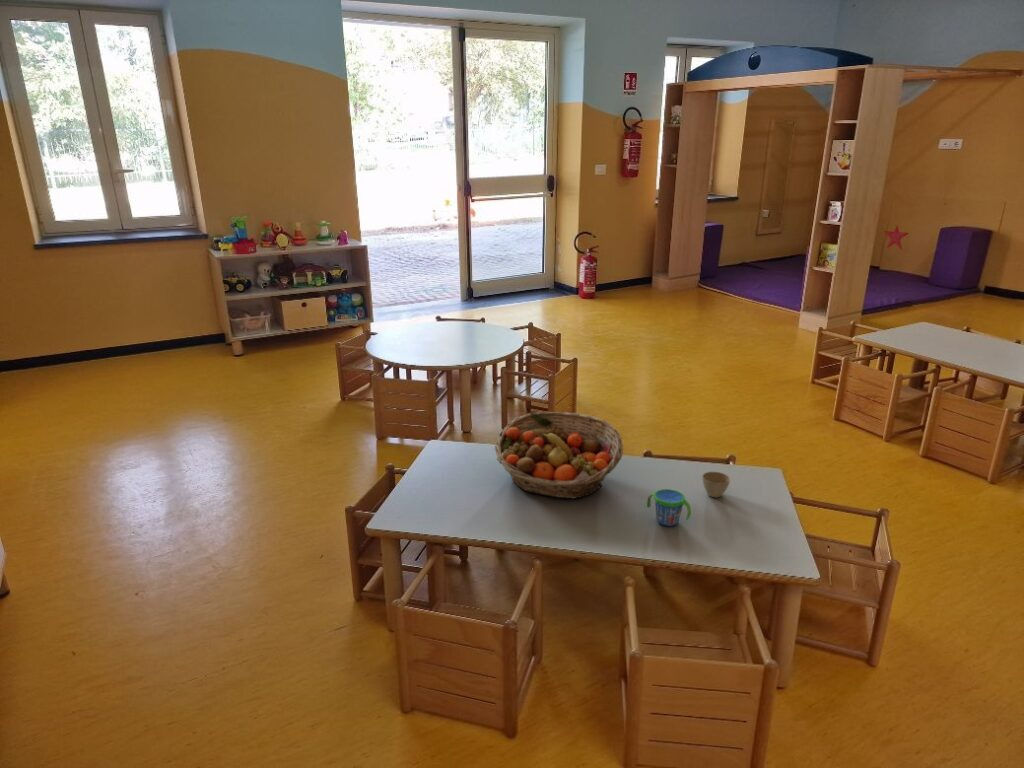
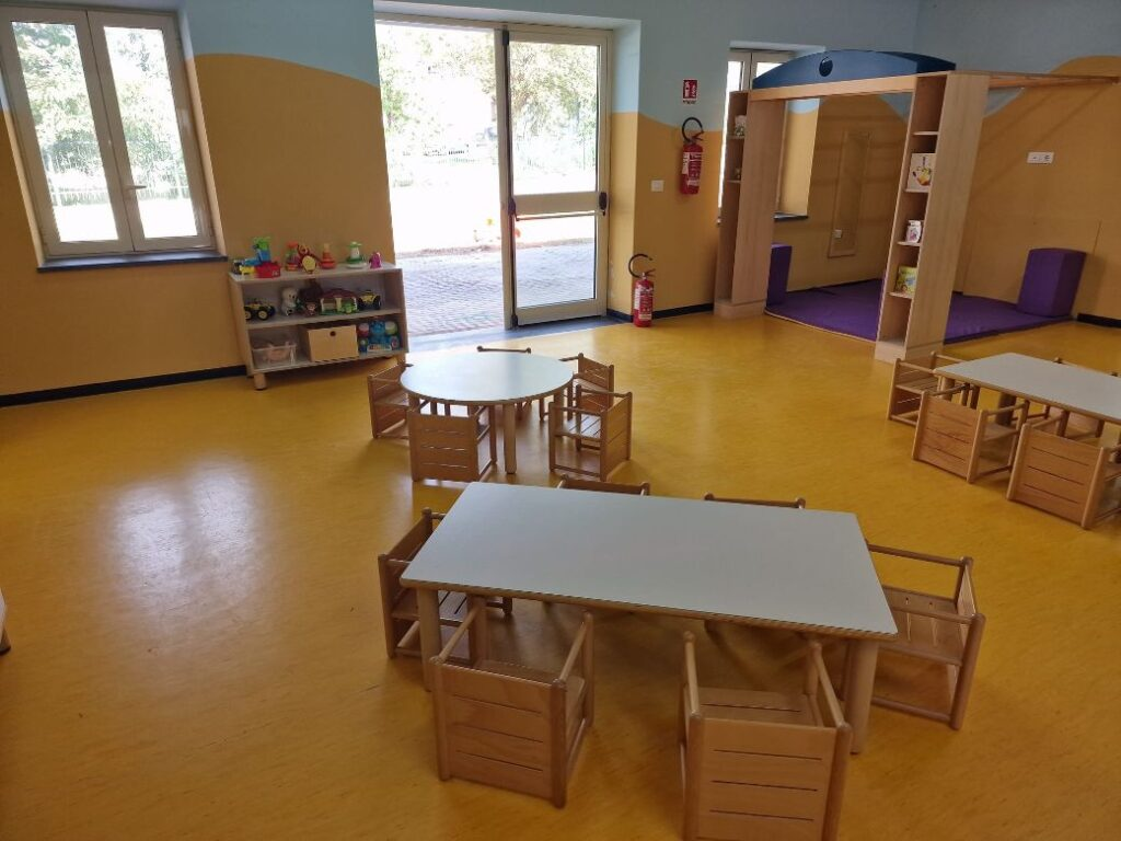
- decorative star (895, 237)
- flower pot (715, 485)
- fruit basket (557, 454)
- snack cup (668, 508)
